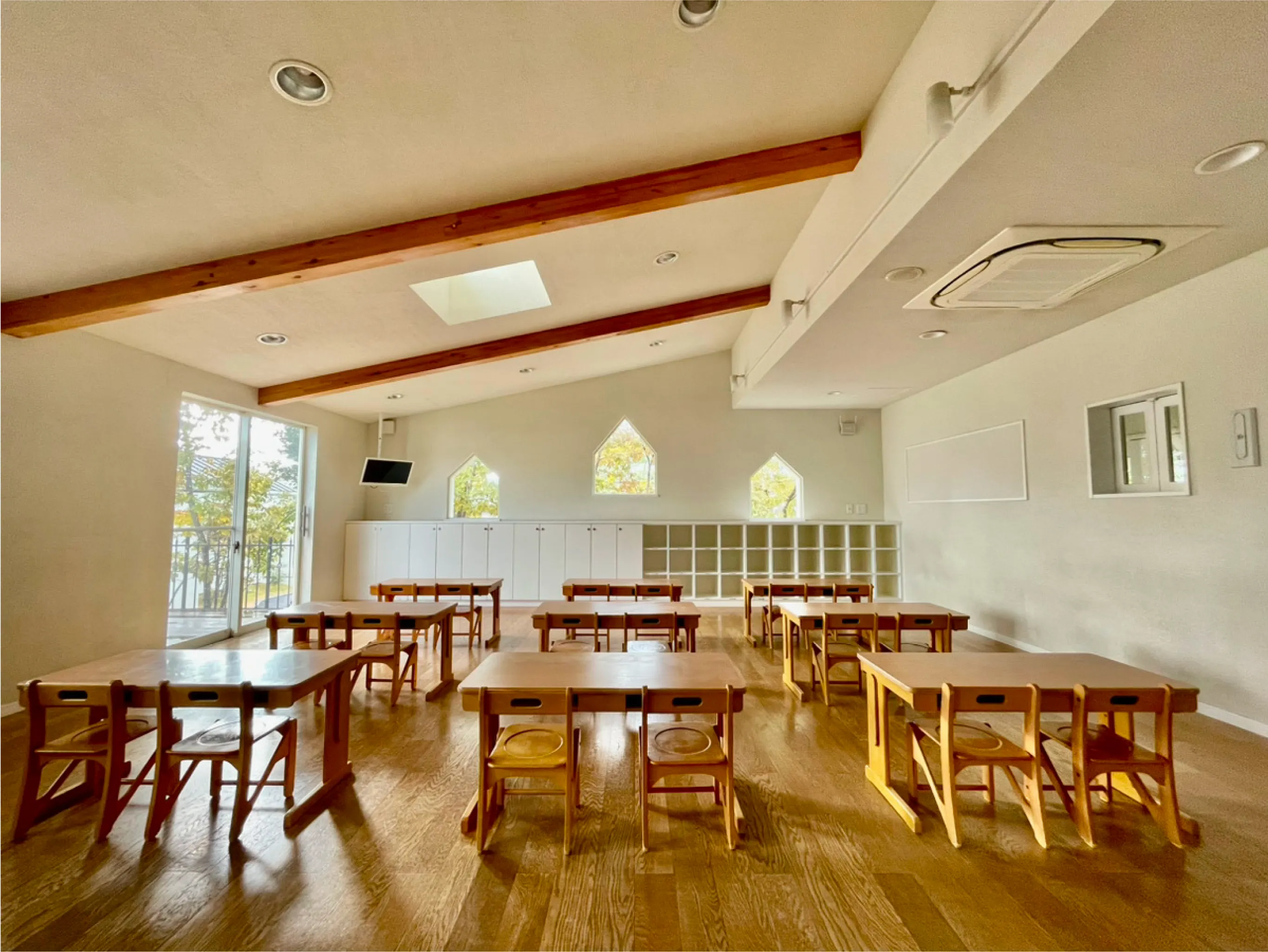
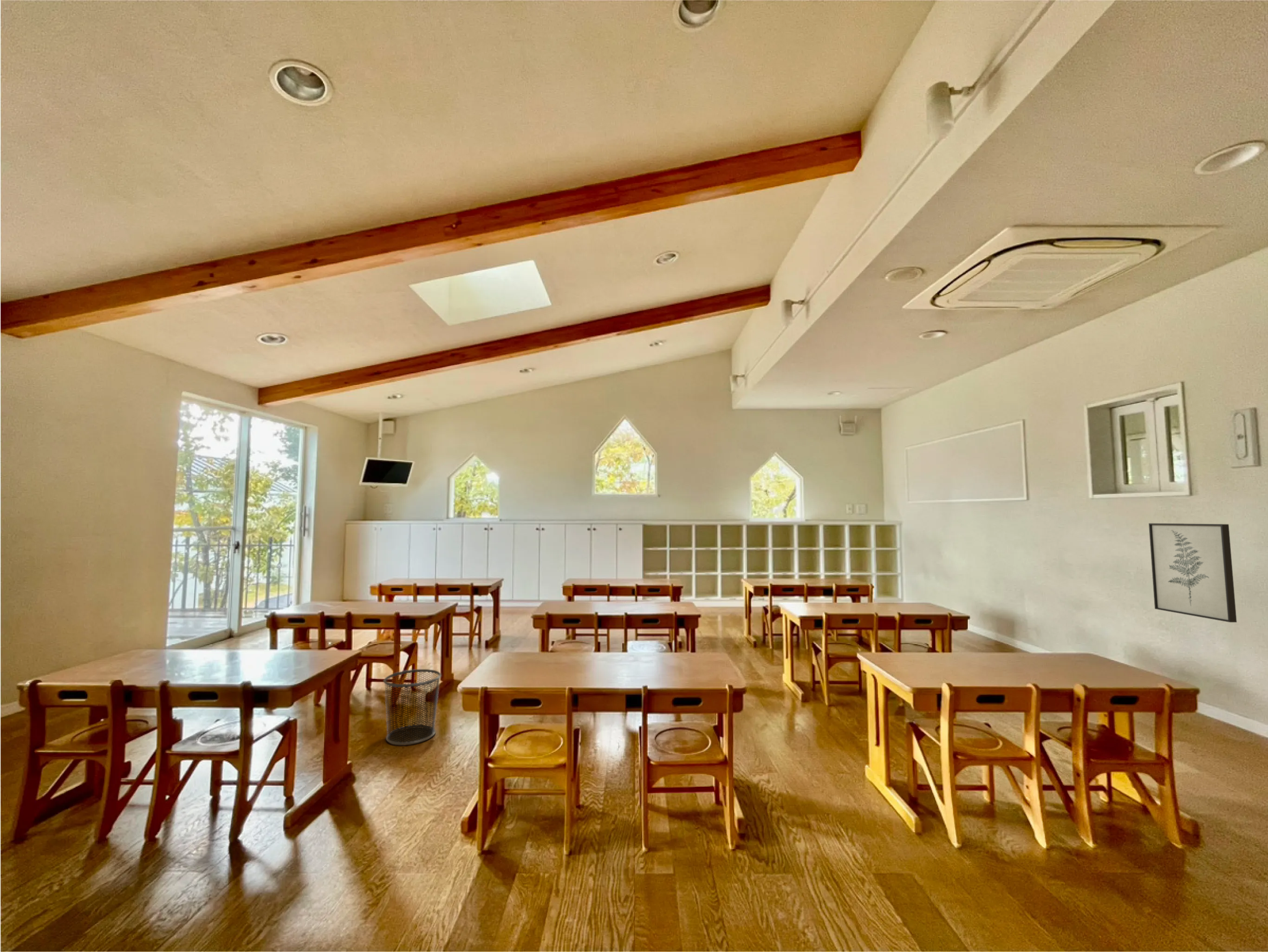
+ wall art (1189, 569)
+ waste bin (412, 705)
